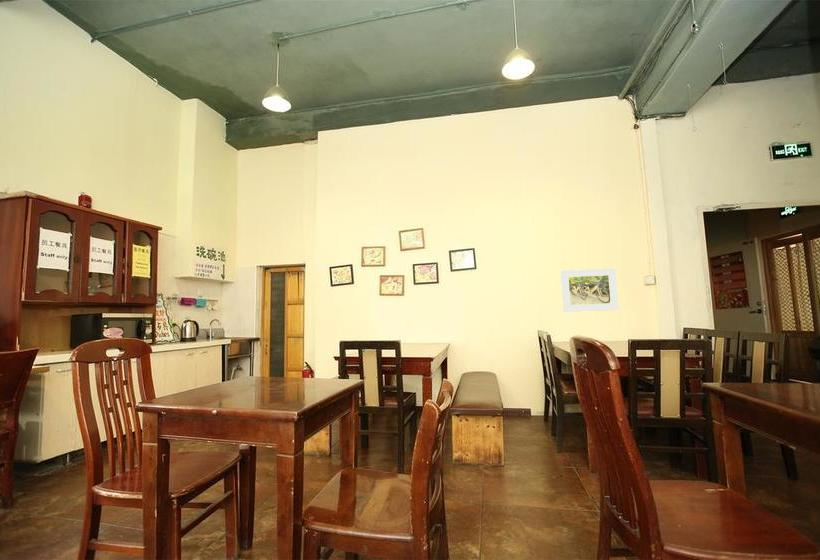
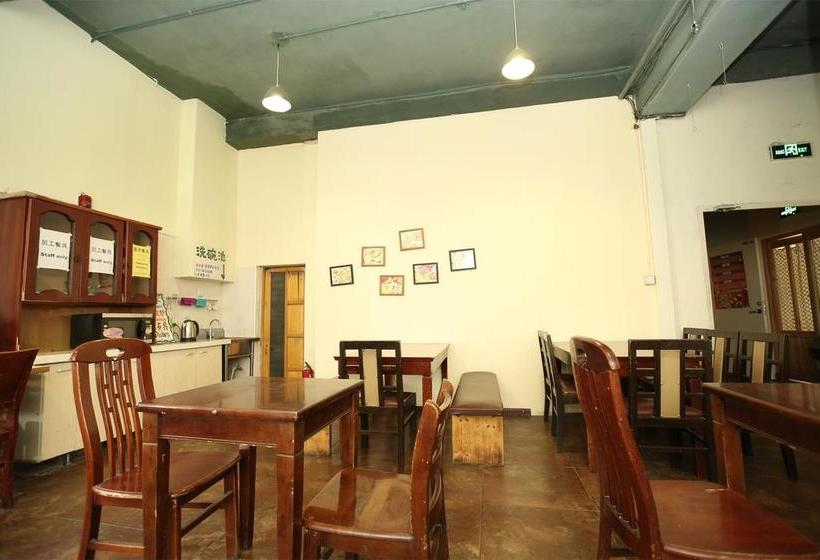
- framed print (589, 290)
